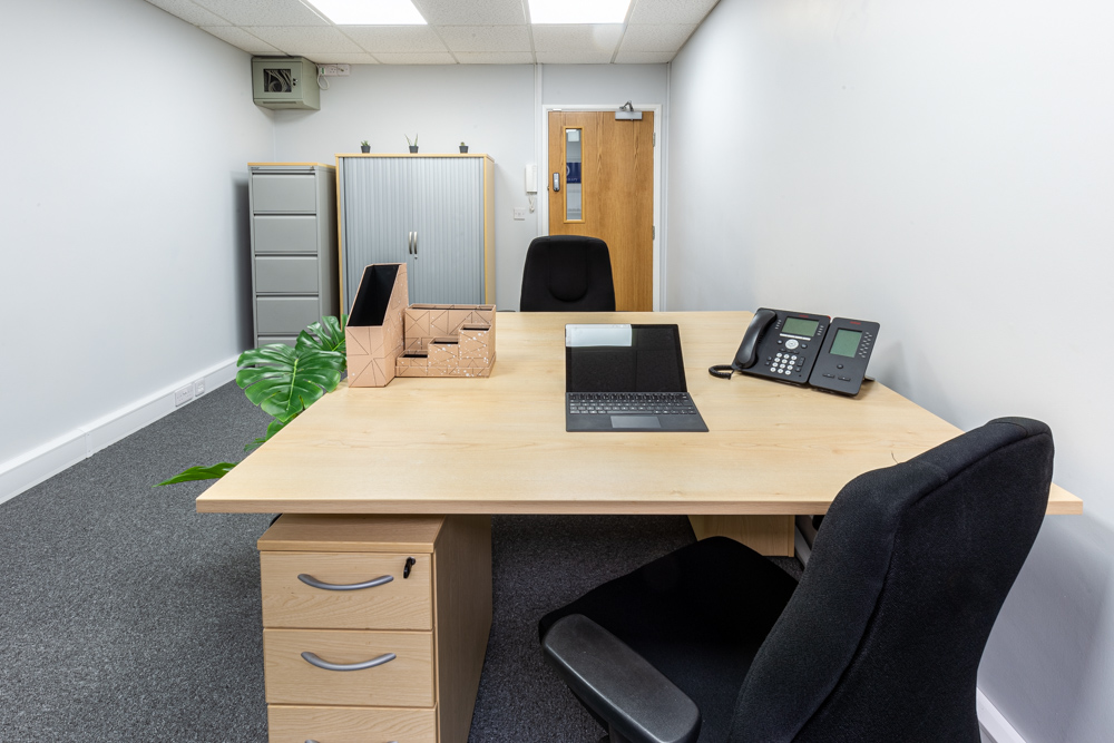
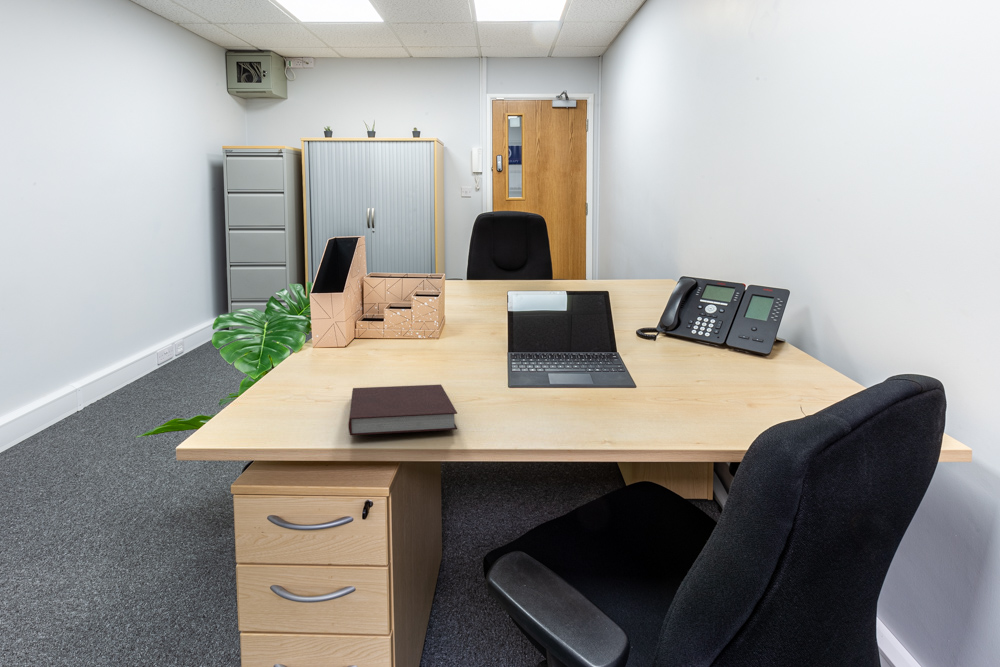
+ notebook (400, 407)
